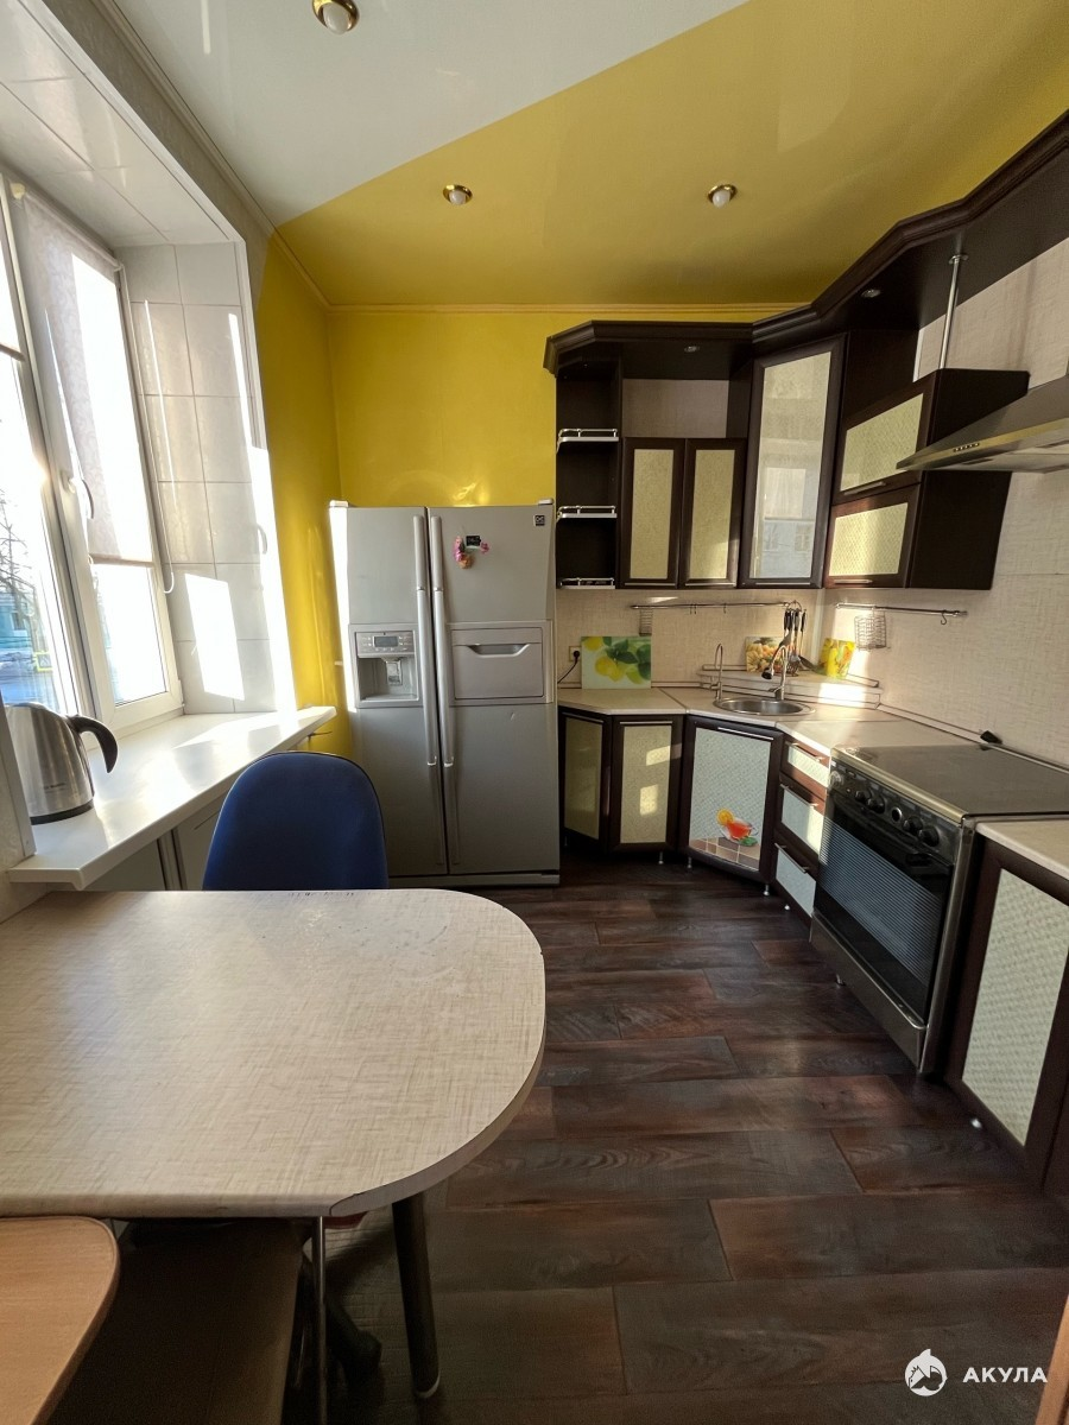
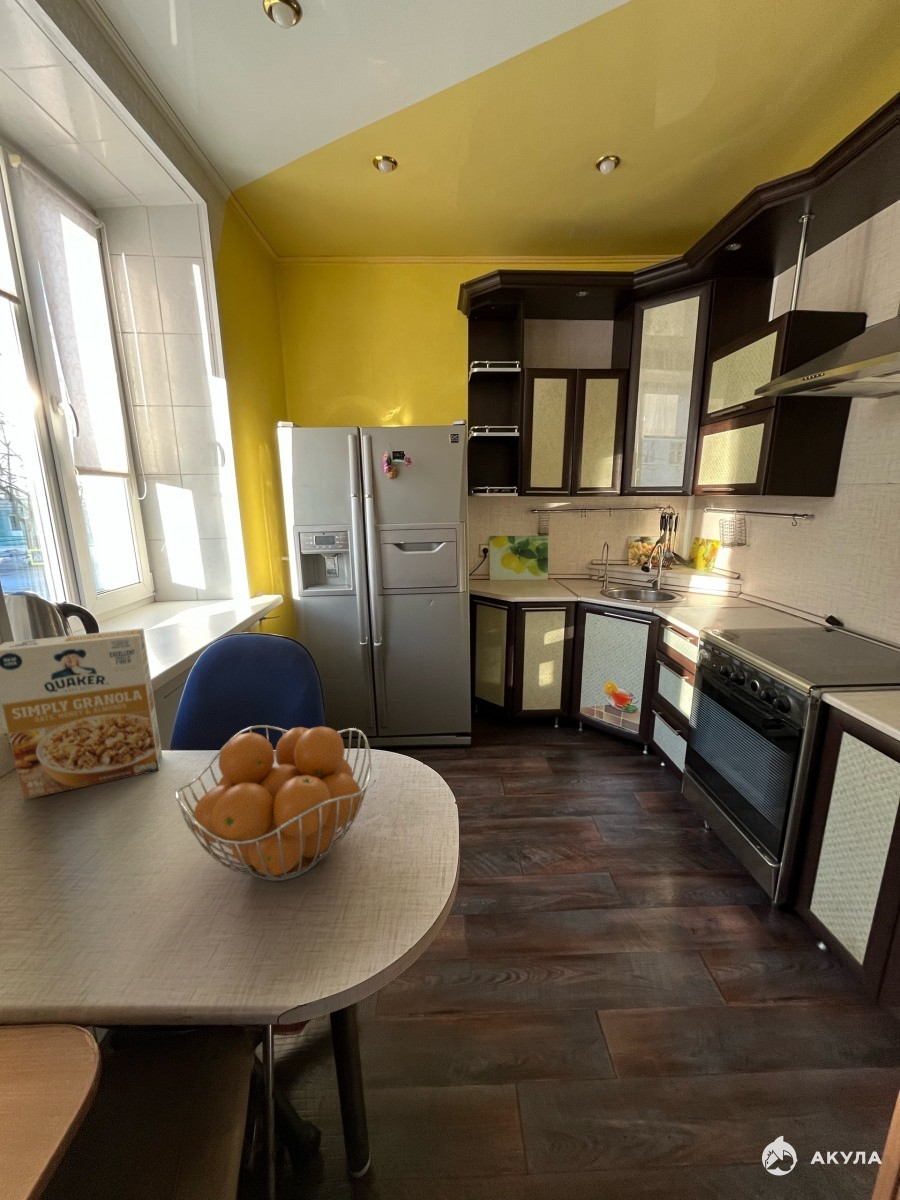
+ fruit basket (283, 796)
+ cereal box (86, 710)
